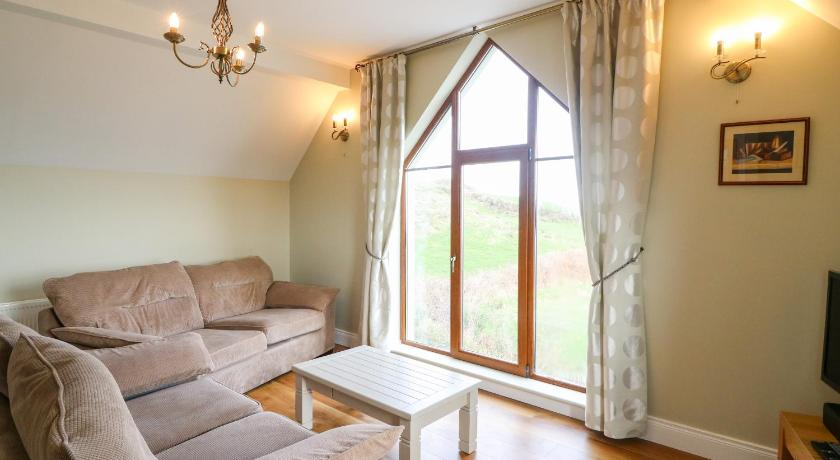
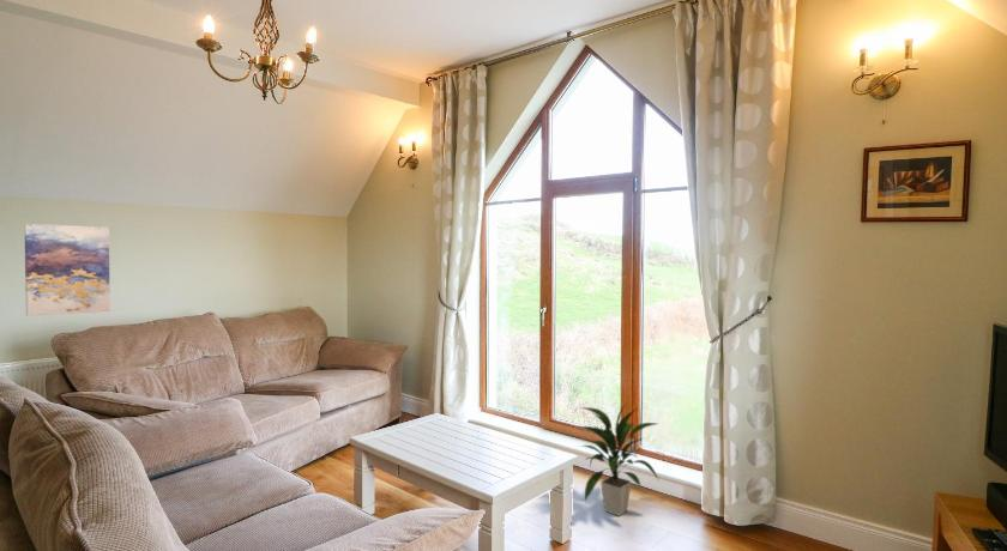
+ indoor plant (611, 456)
+ wall art (68, 270)
